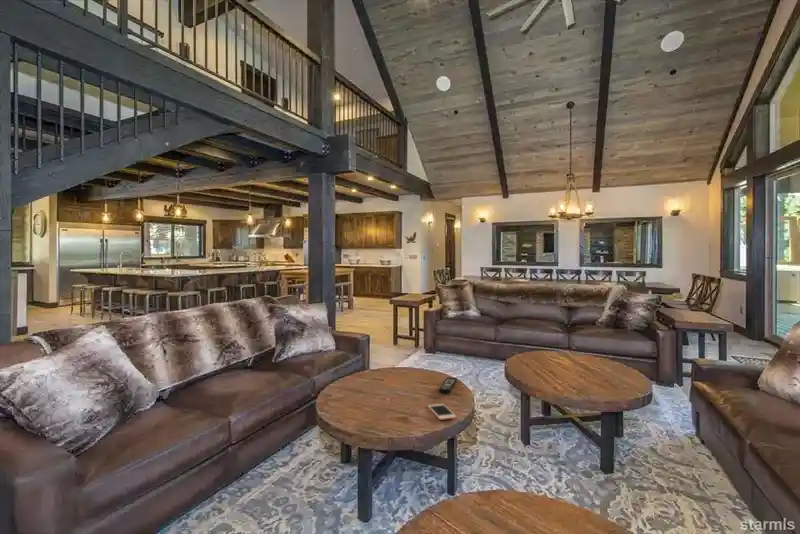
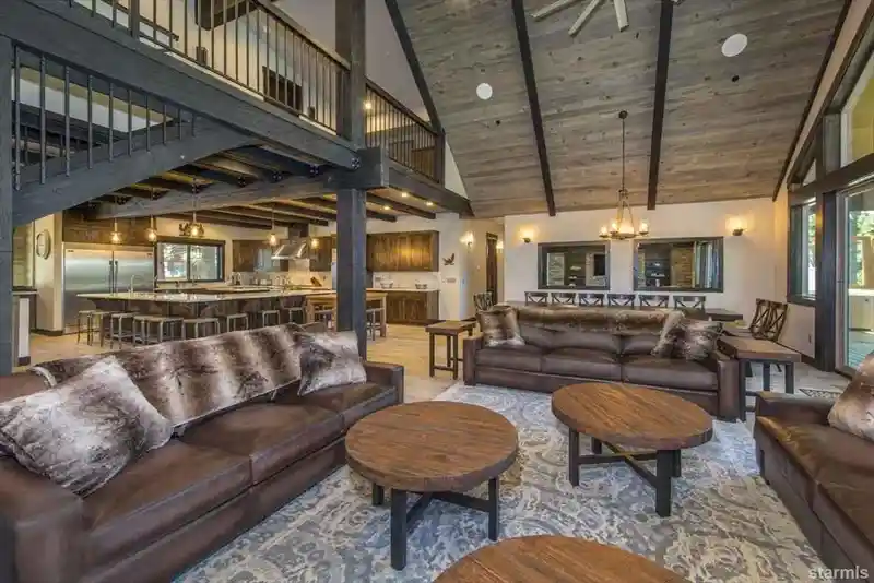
- remote control (448, 384)
- cell phone (441, 411)
